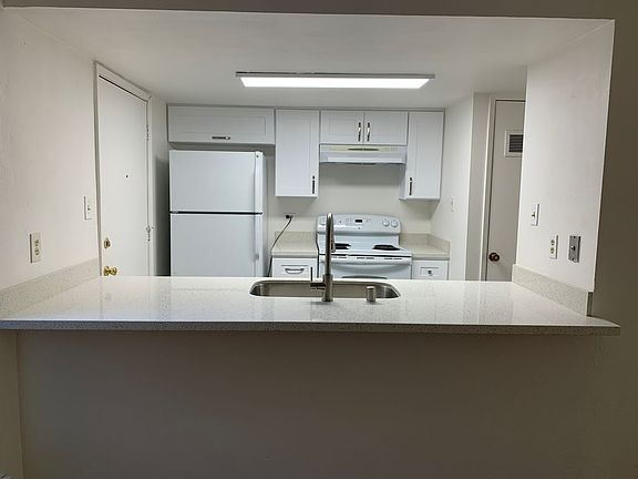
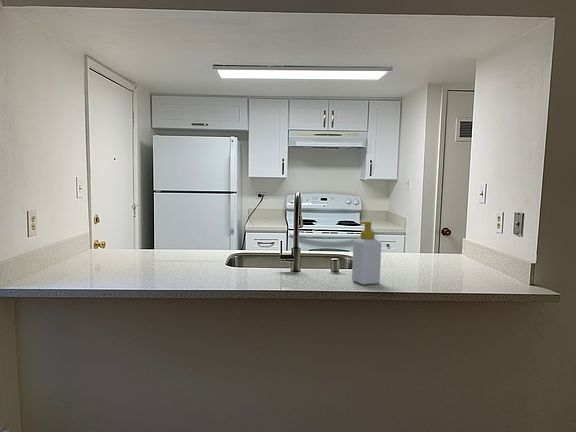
+ soap bottle (366, 252)
